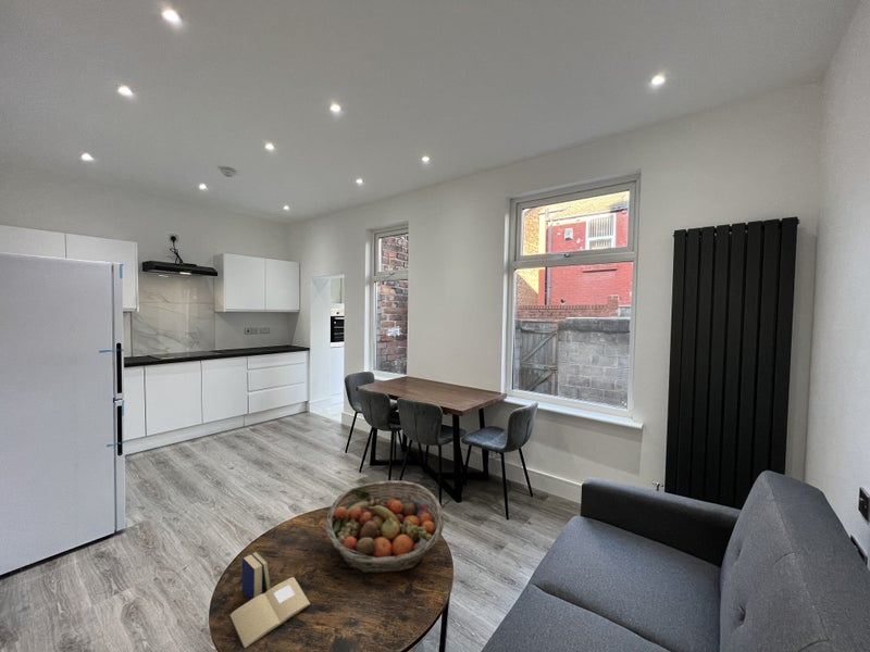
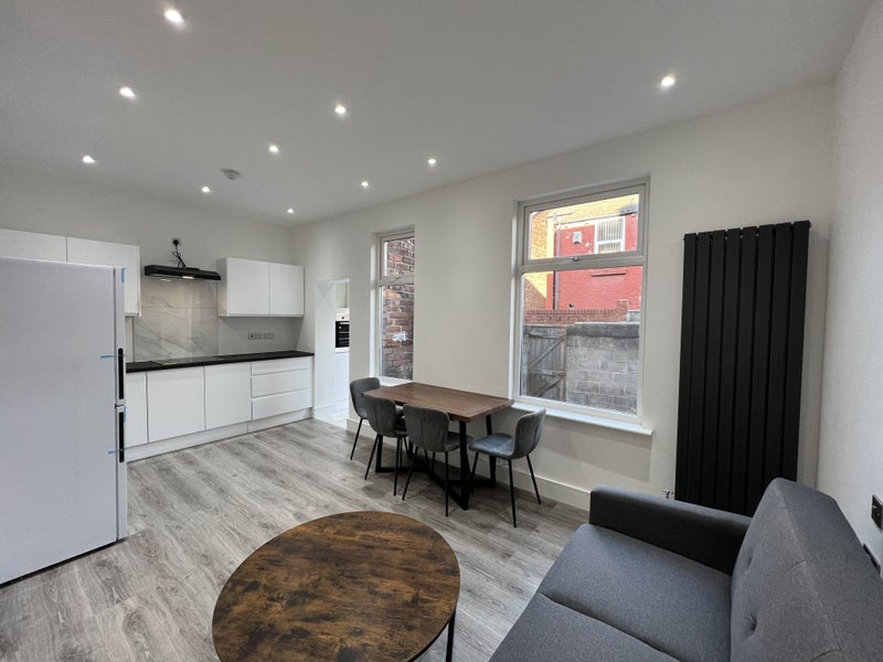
- book (262, 588)
- fruit basket (385, 524)
